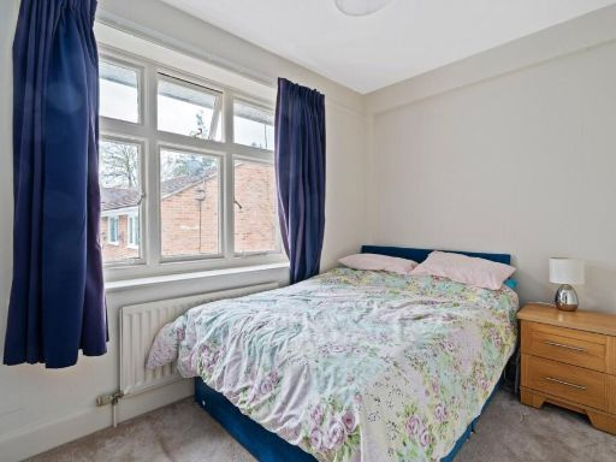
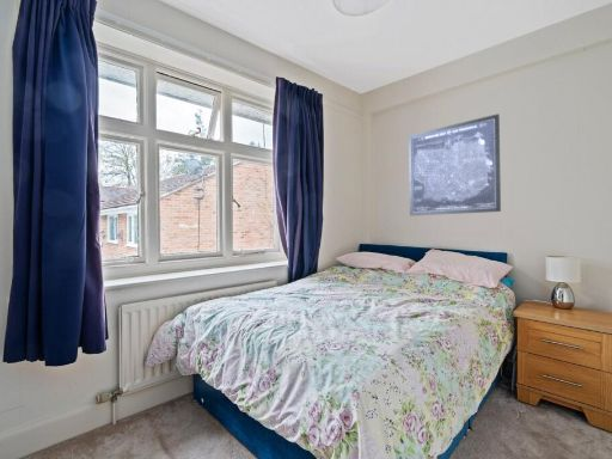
+ wall art (449, 170)
